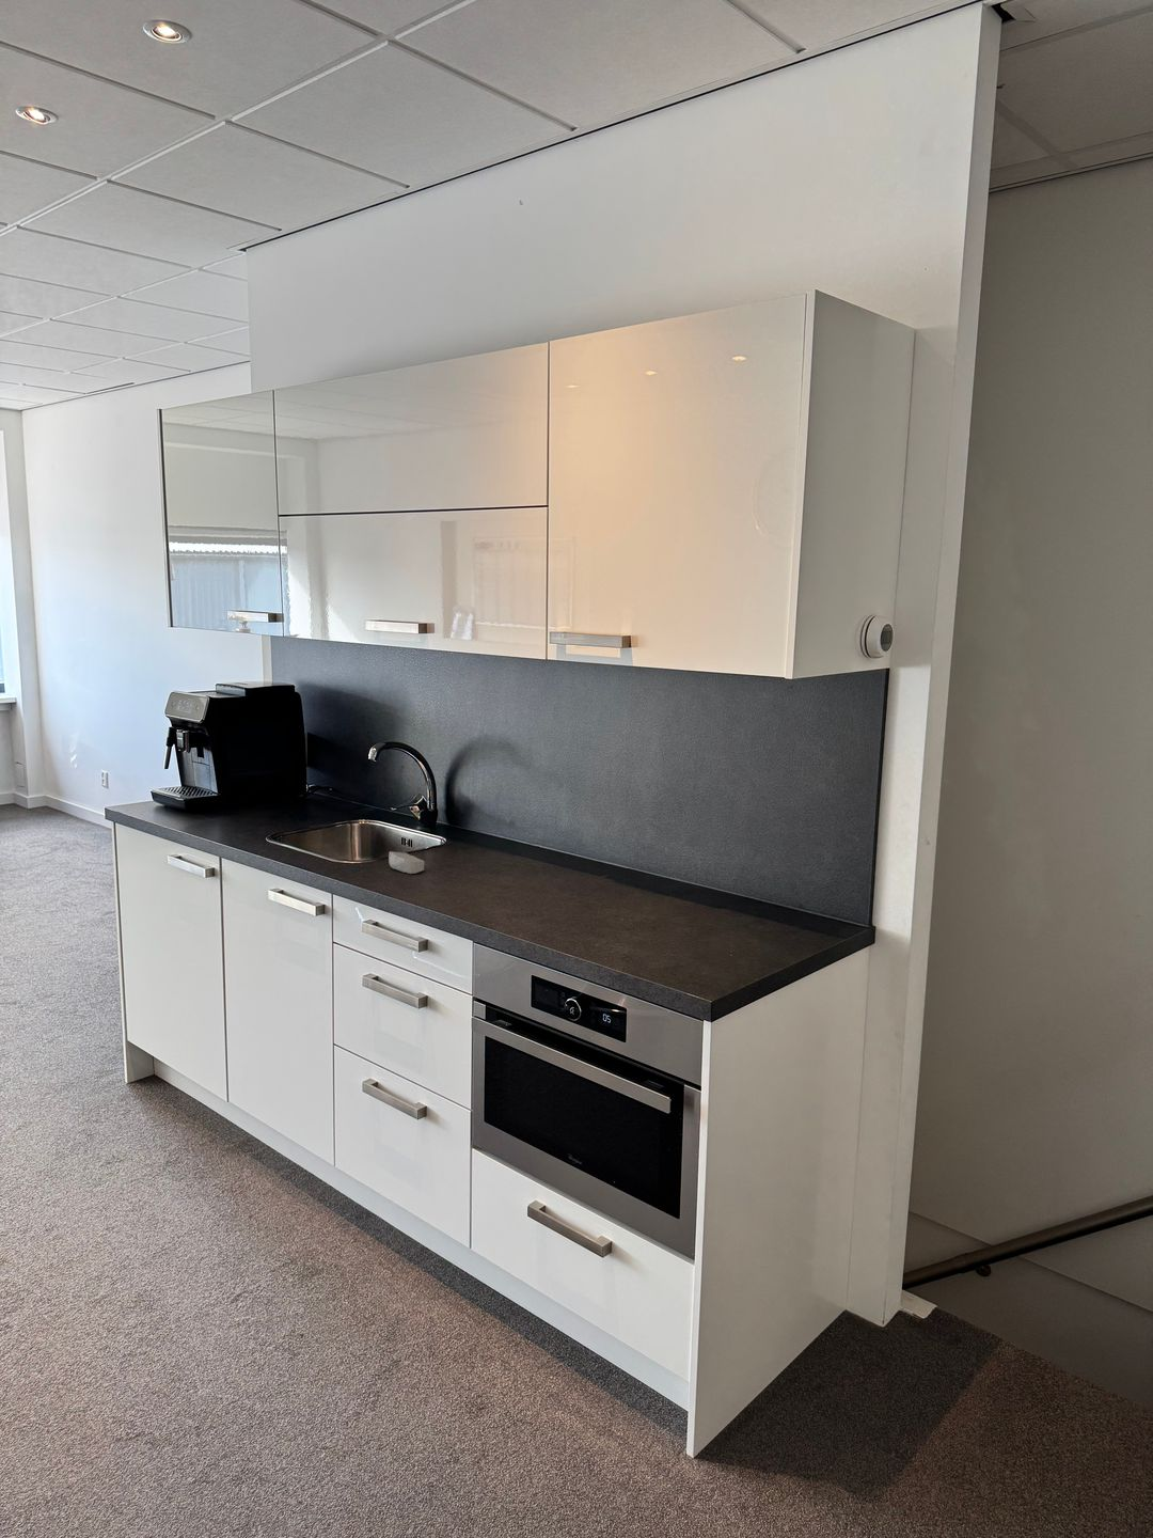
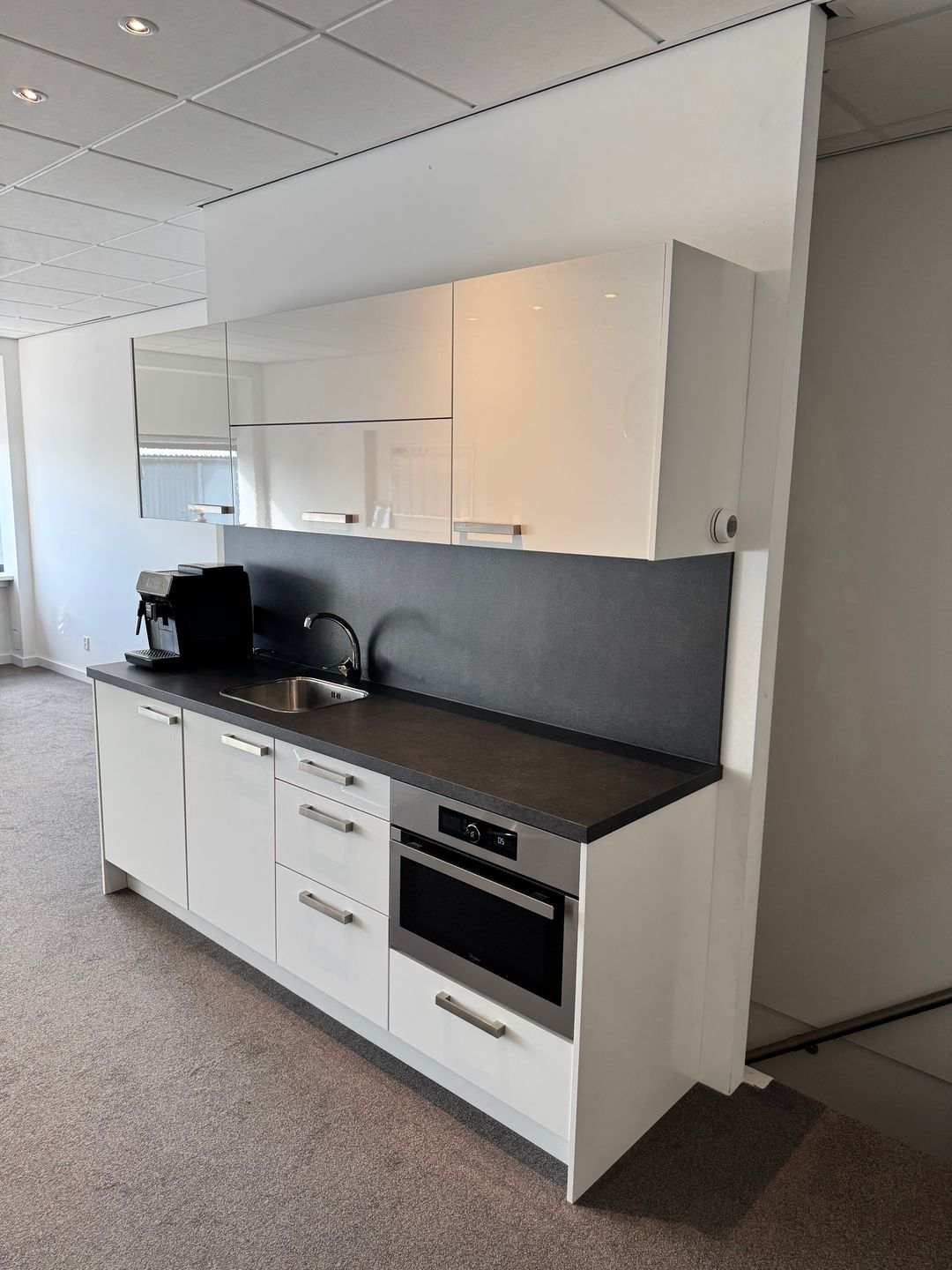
- soap bar (406, 861)
